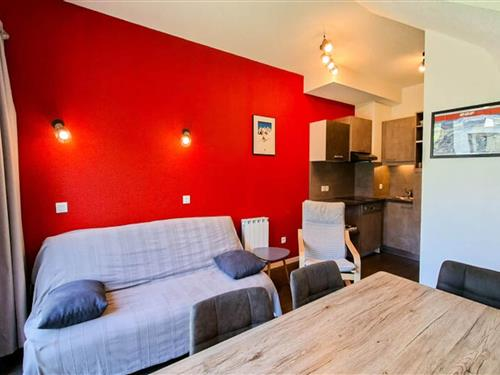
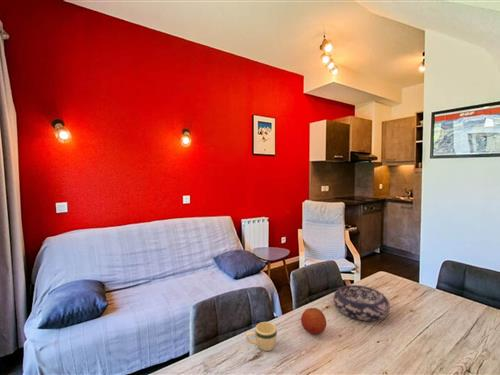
+ mug (261, 337)
+ fruit (313, 320)
+ decorative bowl (360, 302)
